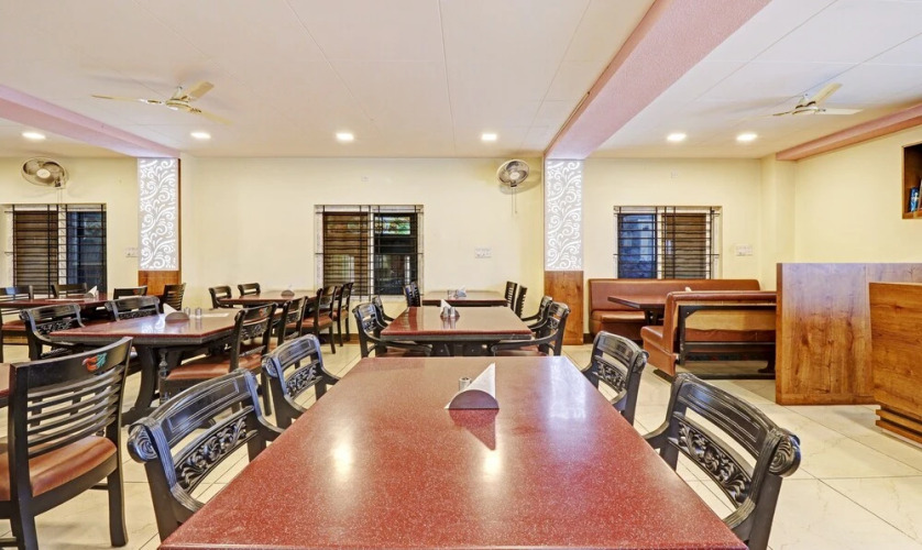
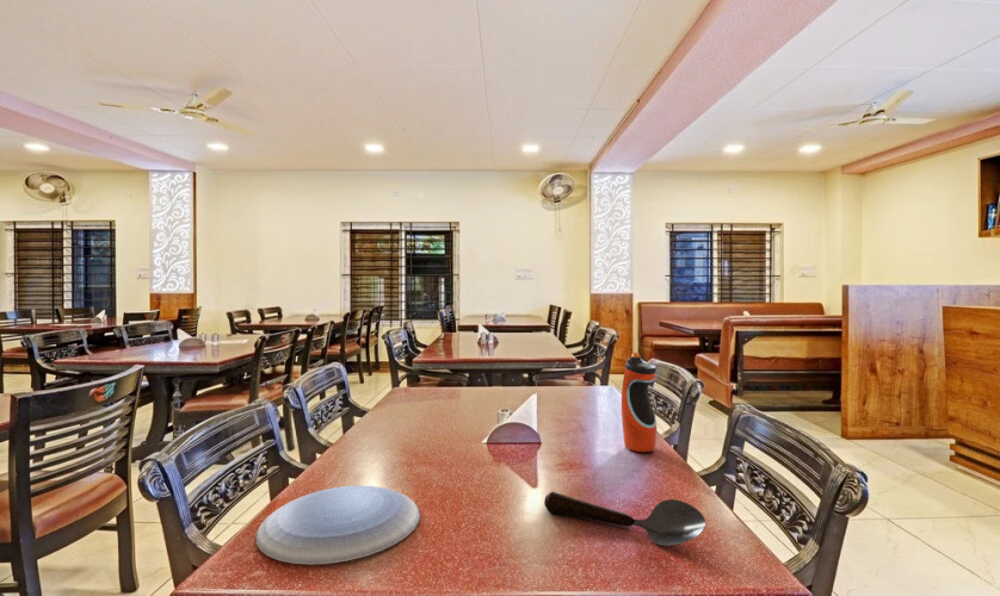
+ plate (341, 513)
+ water bottle (638, 401)
+ spoon (618, 511)
